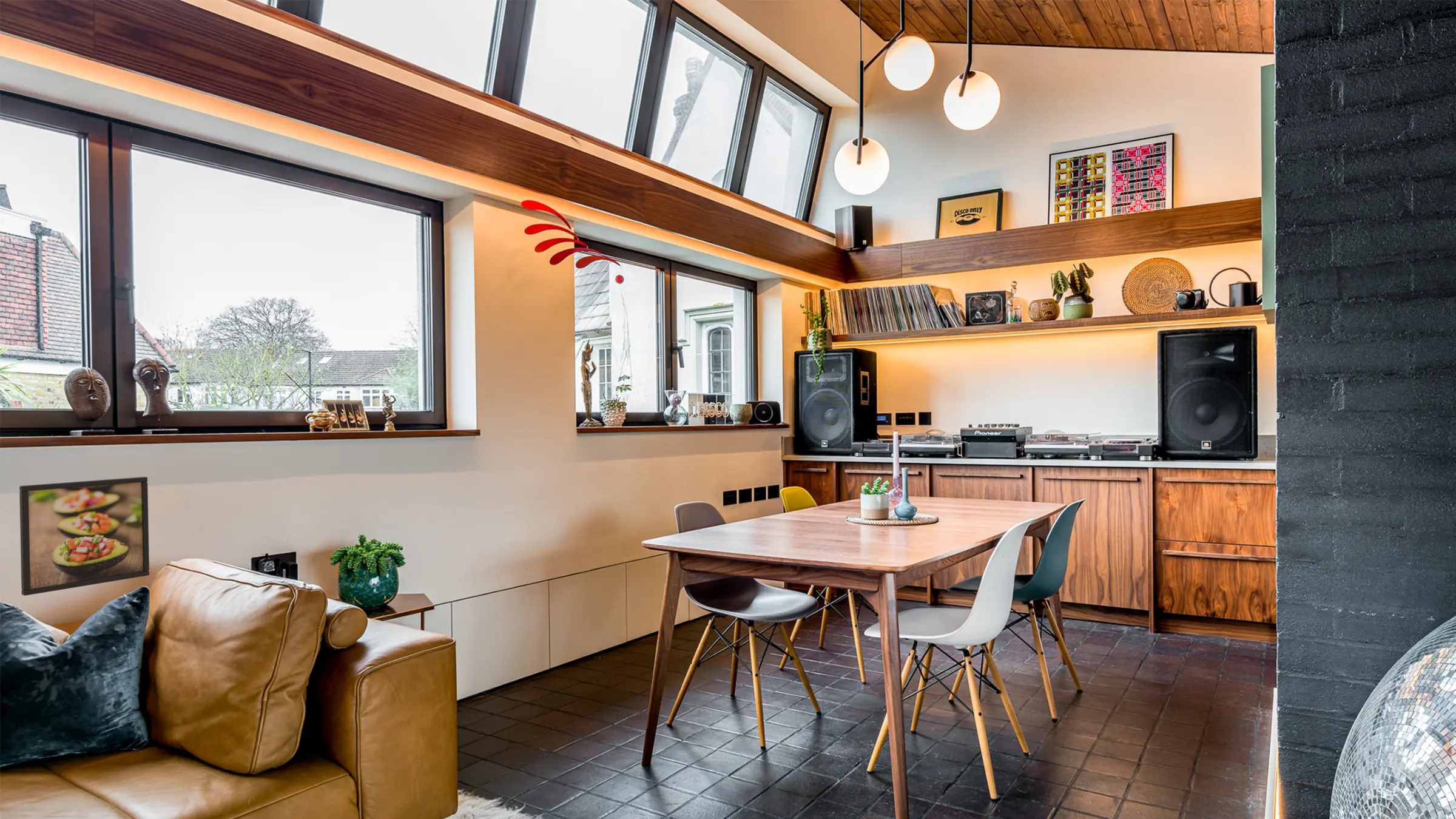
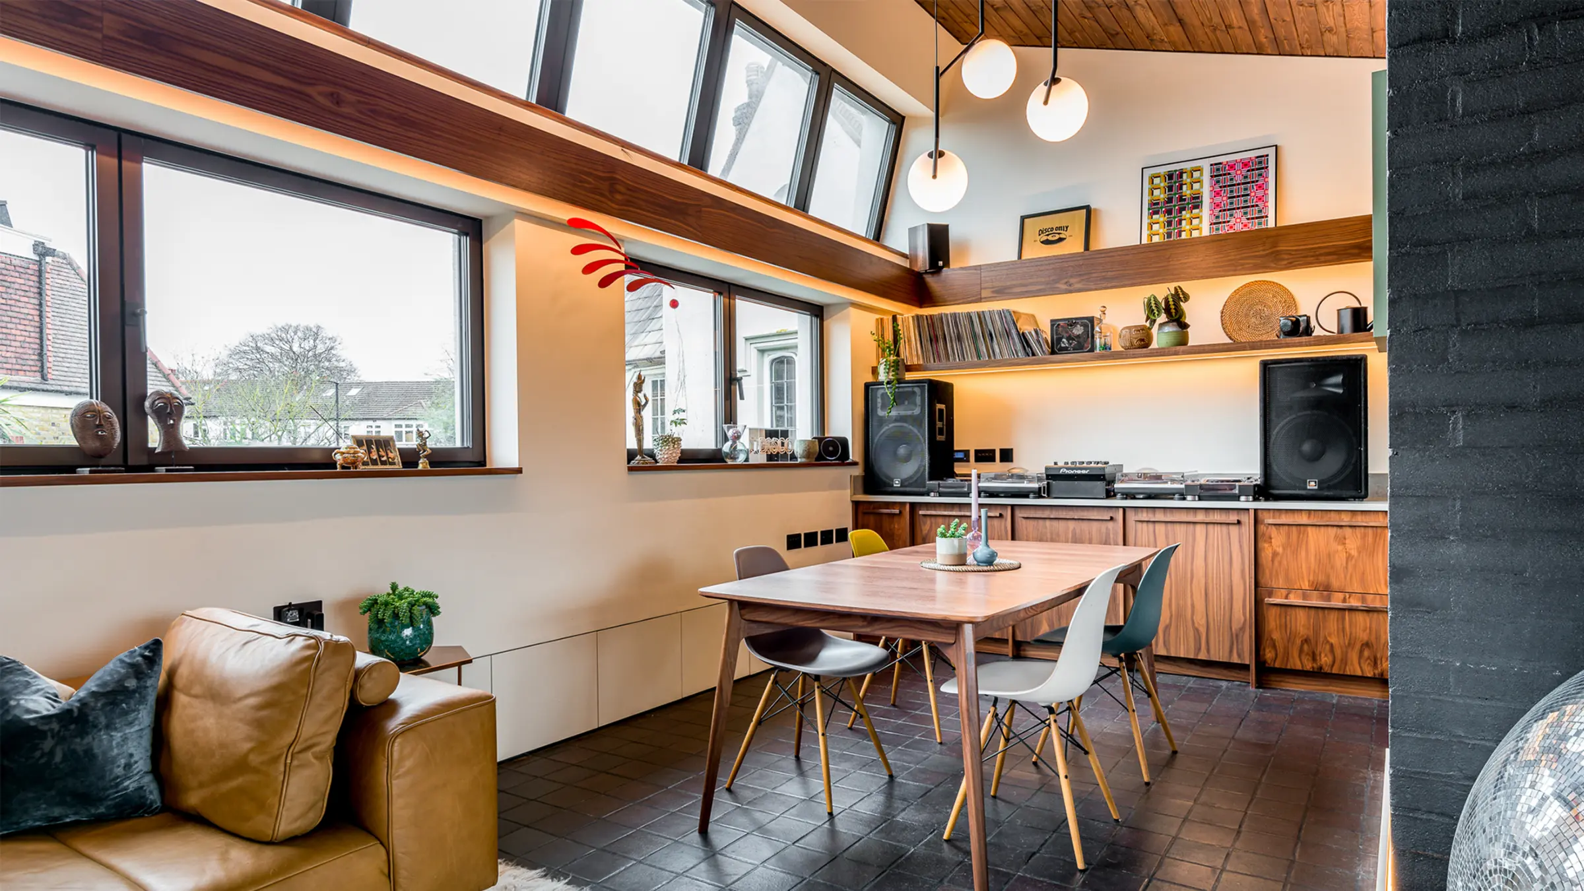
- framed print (87, 533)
